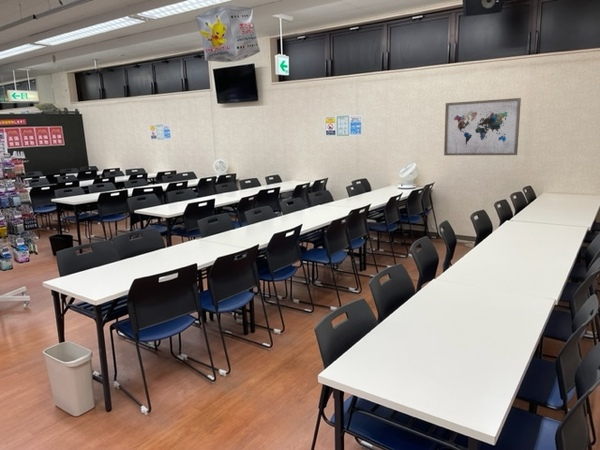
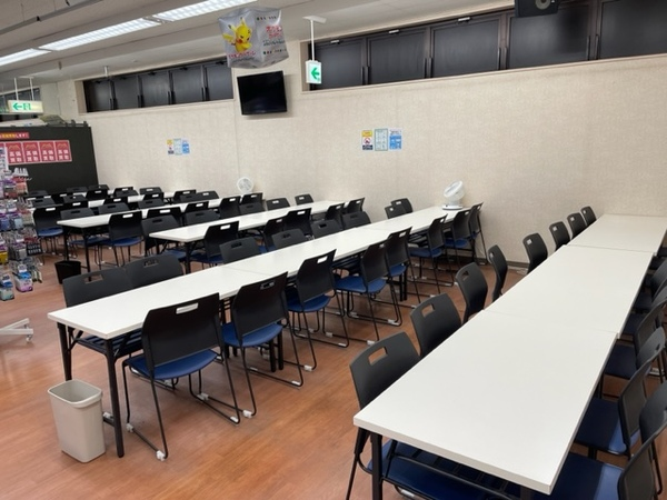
- wall art (480, 128)
